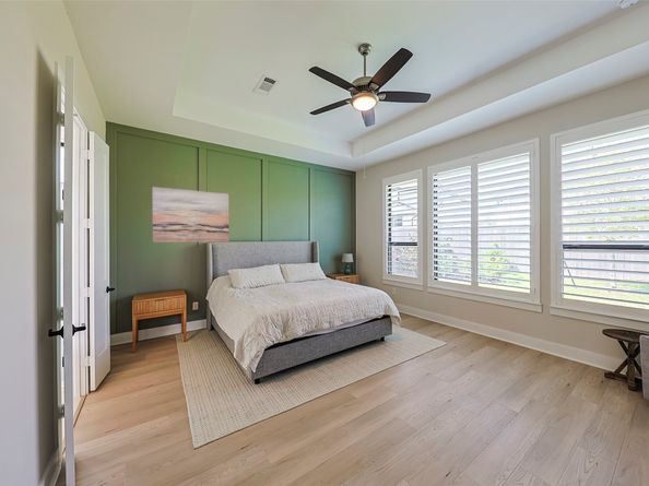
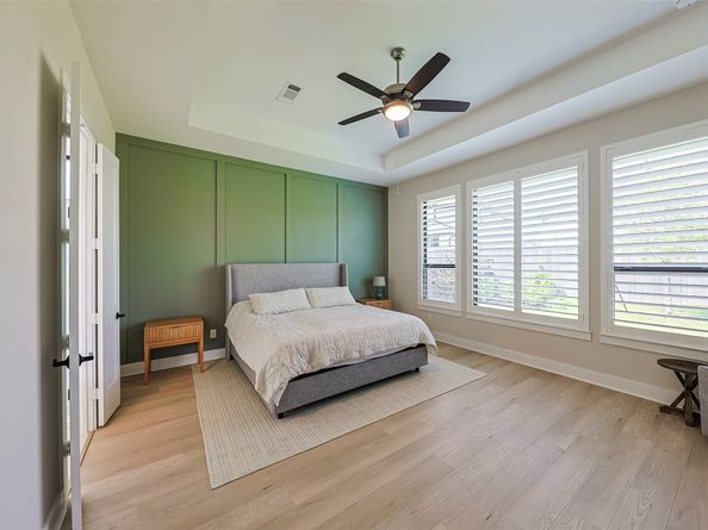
- wall art (192, 216)
